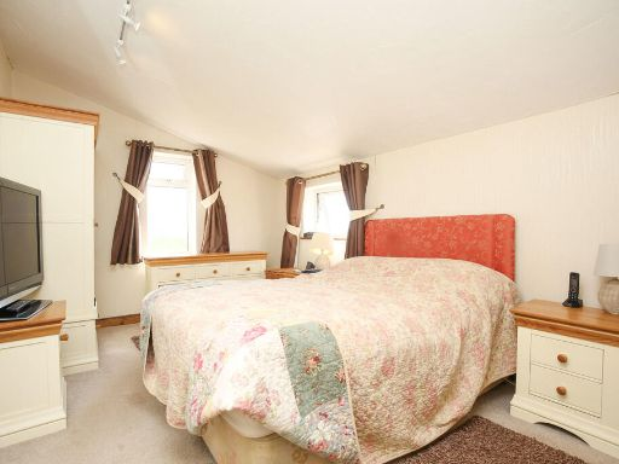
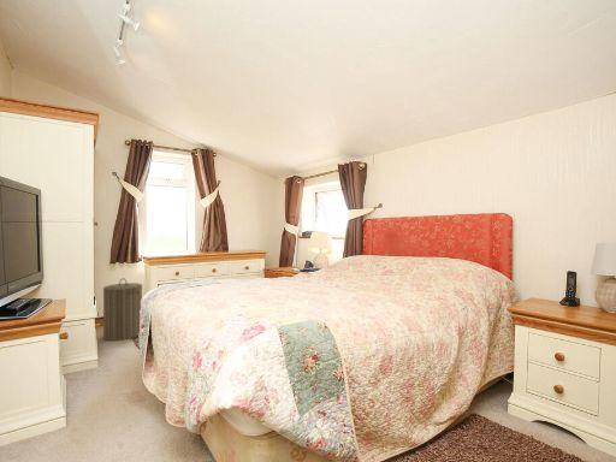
+ laundry hamper (123, 306)
